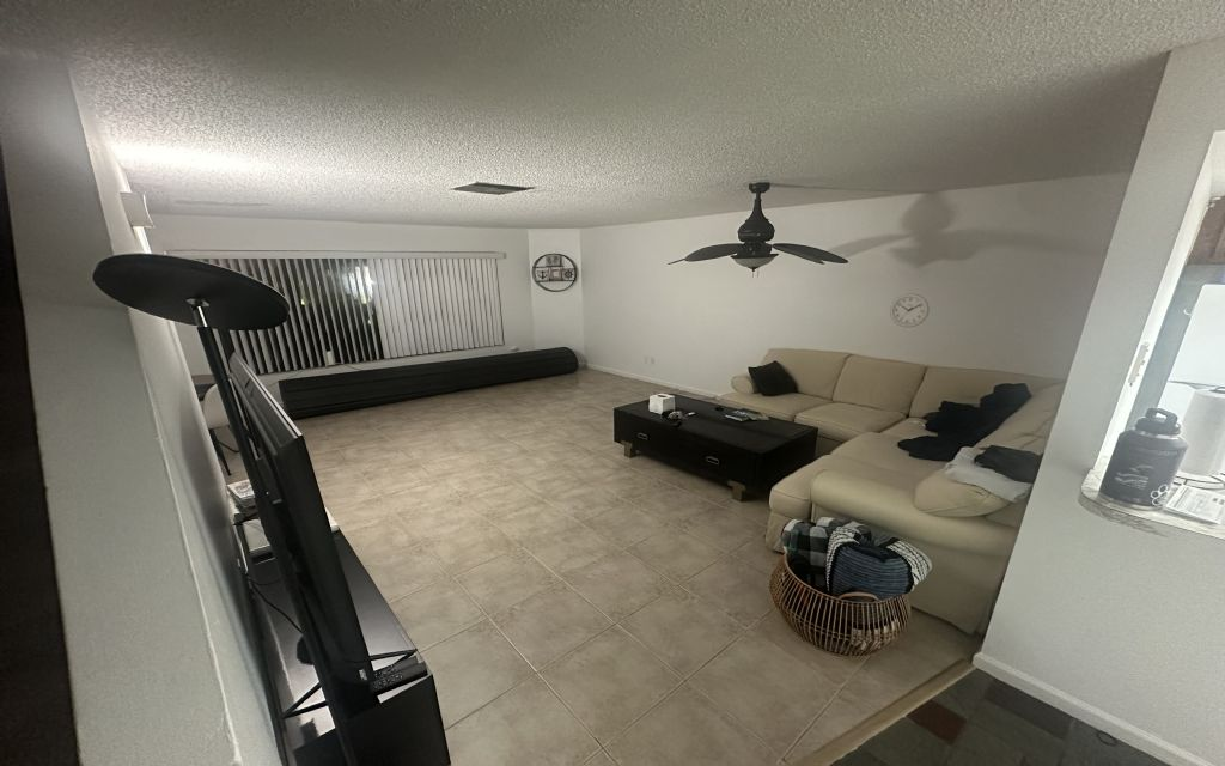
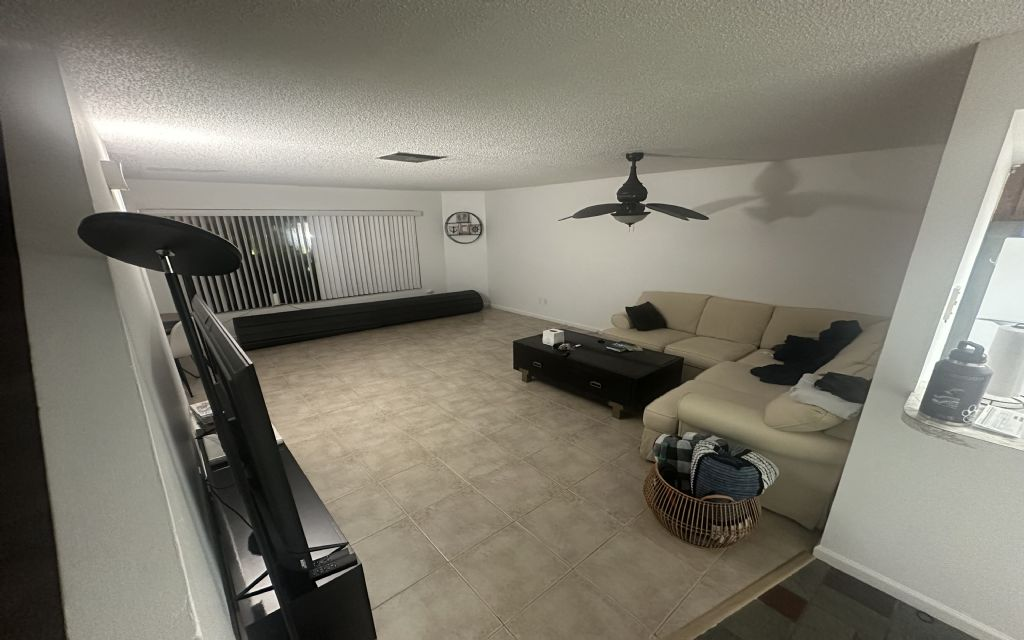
- wall clock (908, 310)
